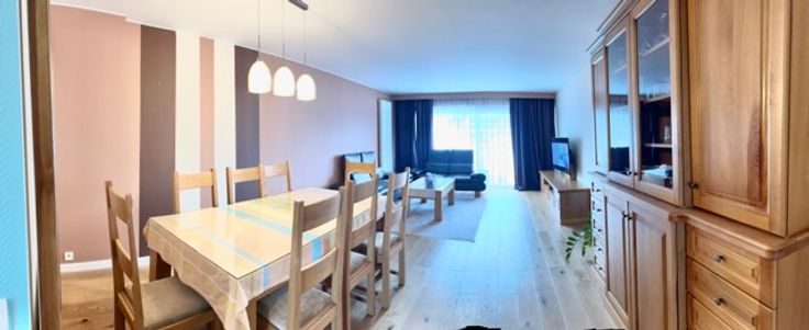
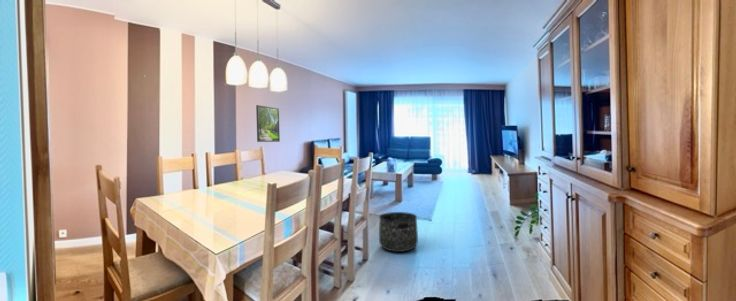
+ basket (398, 231)
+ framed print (268, 124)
